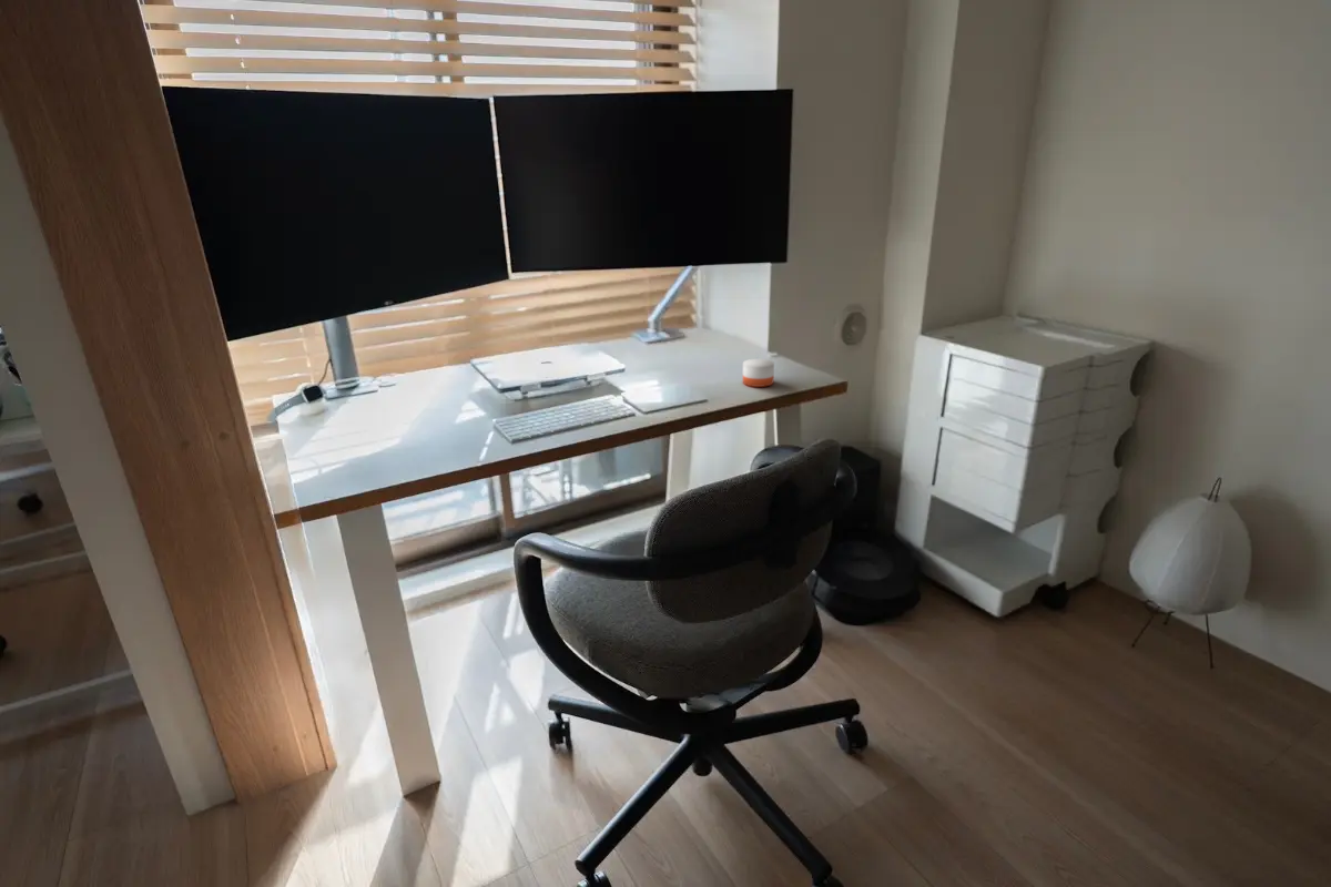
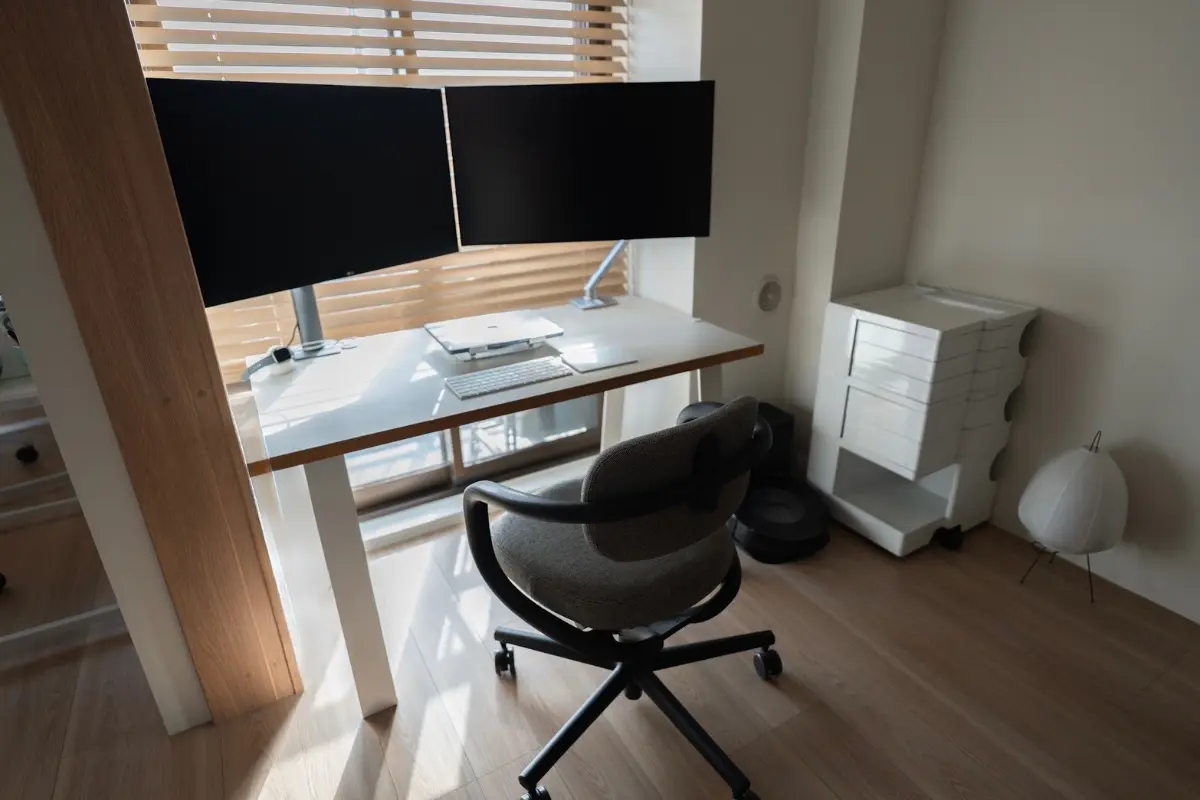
- candle (758, 361)
